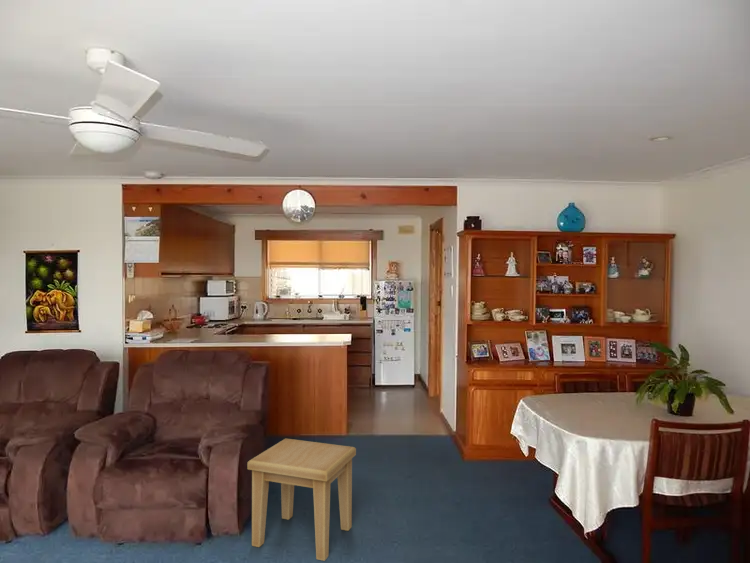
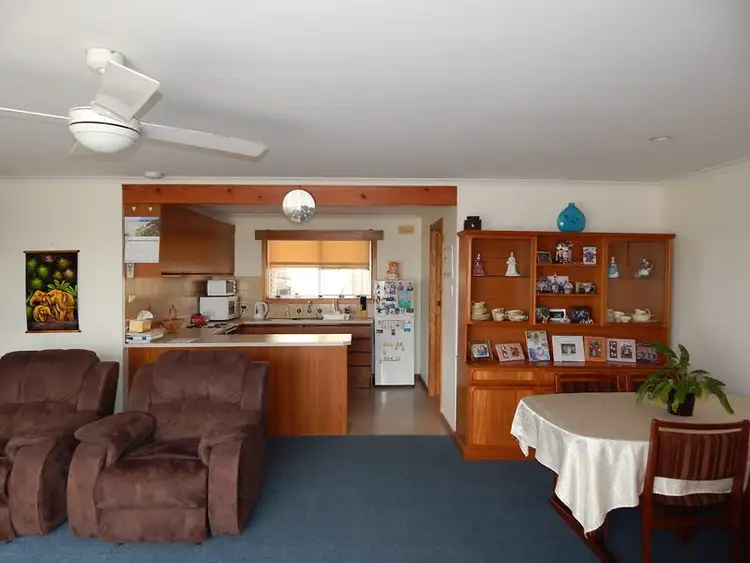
- side table (304, 486)
